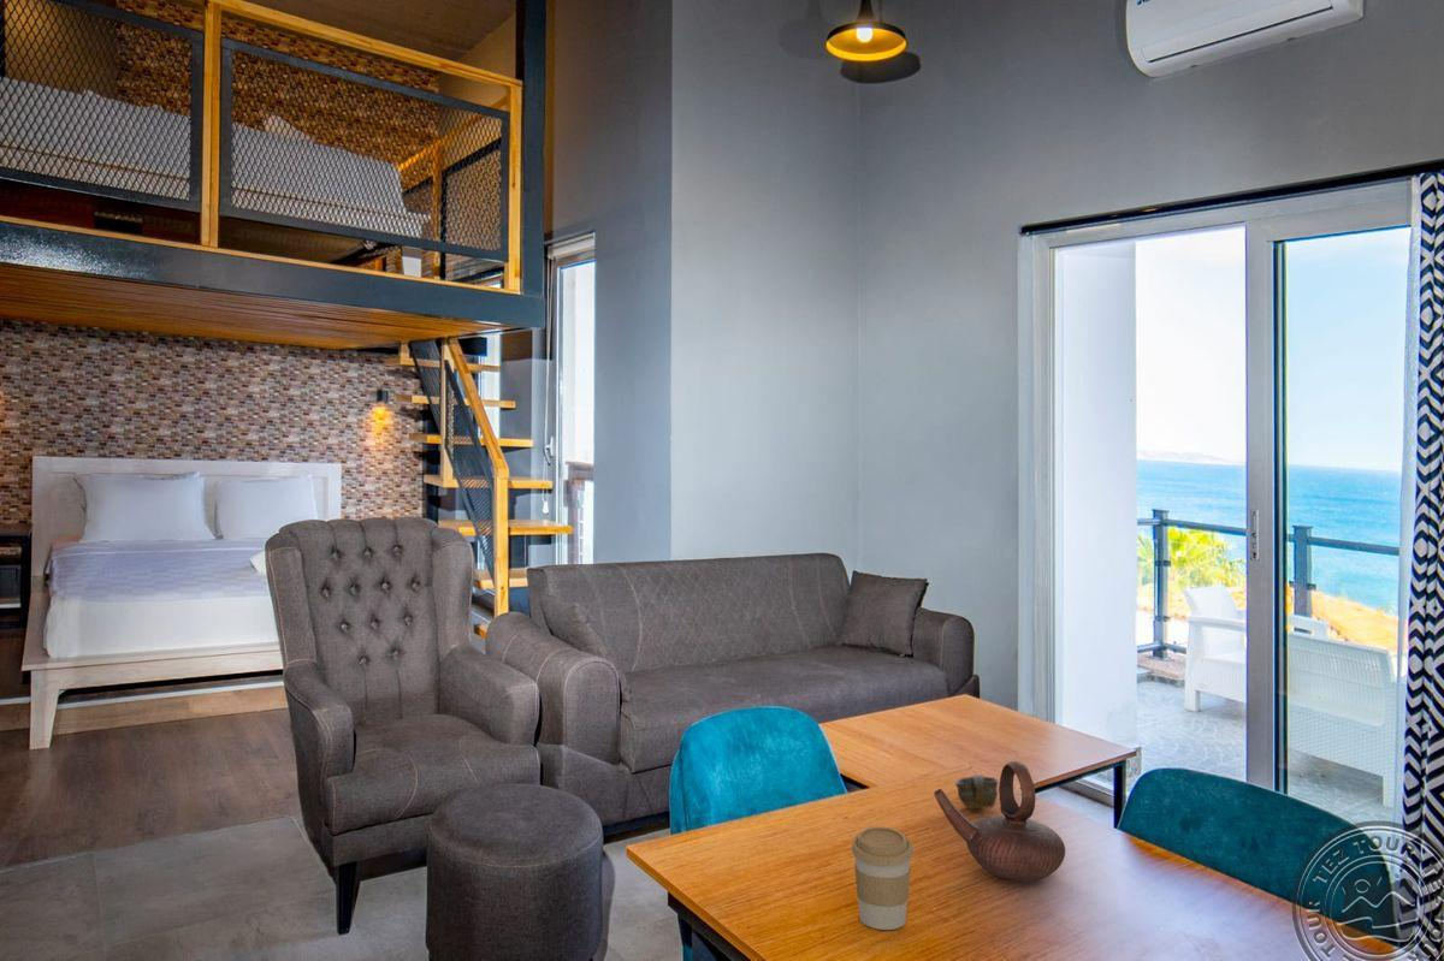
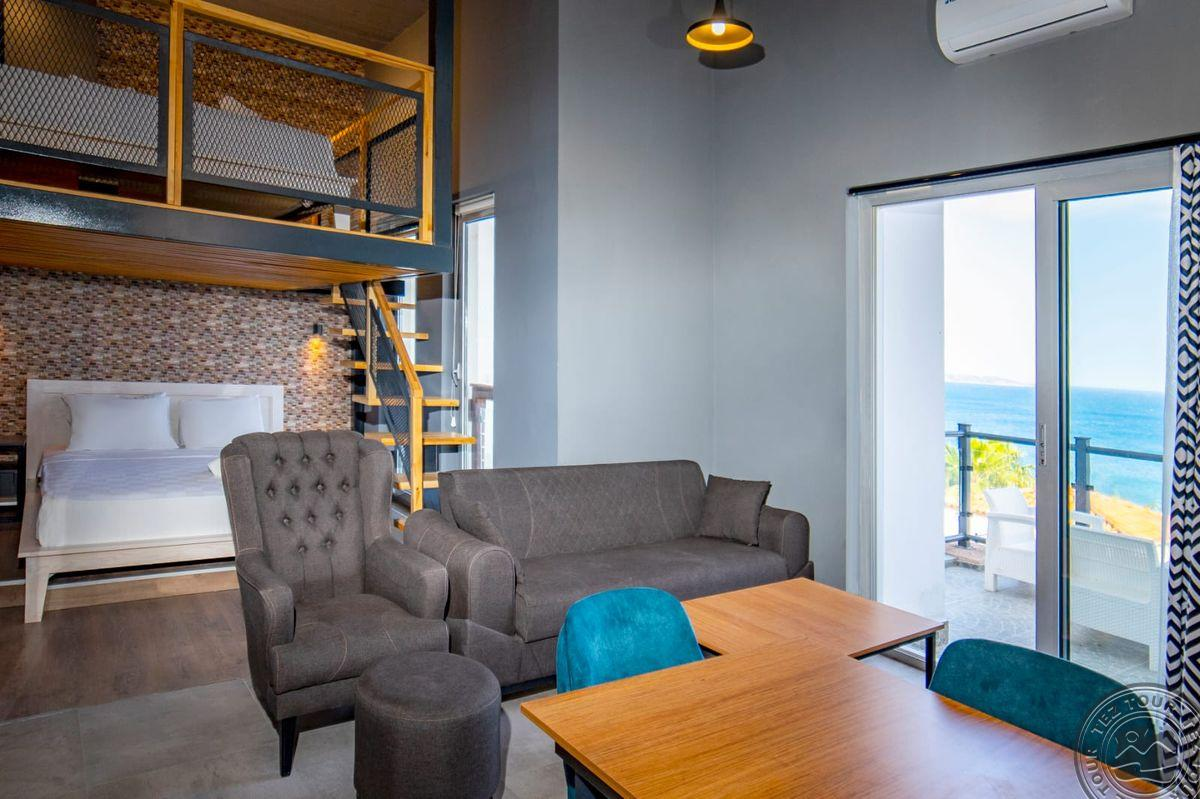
- cup (975, 789)
- coffee cup (882, 877)
- teapot (999, 818)
